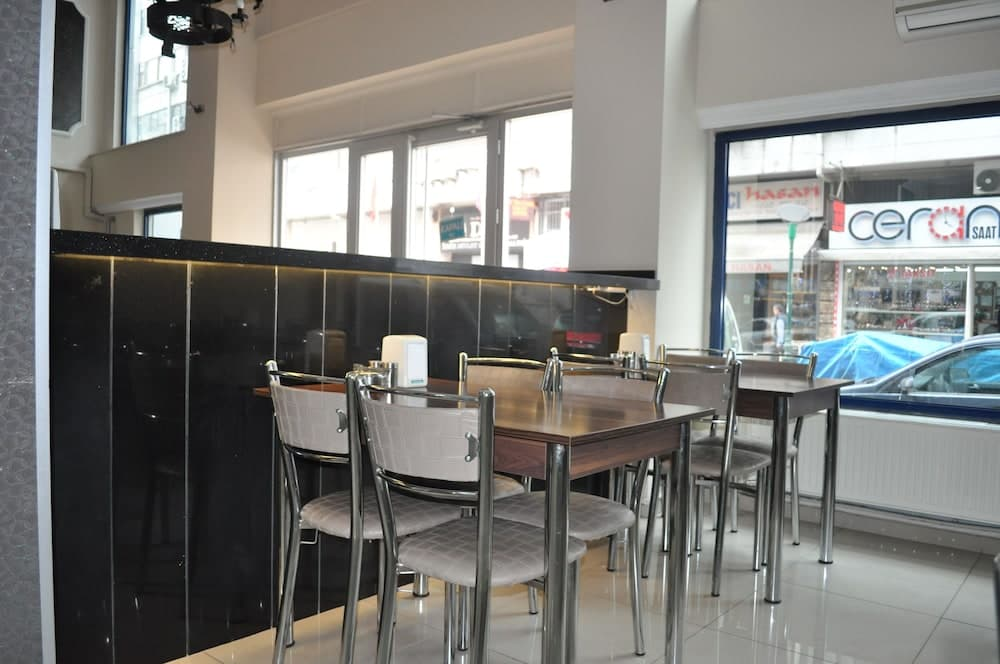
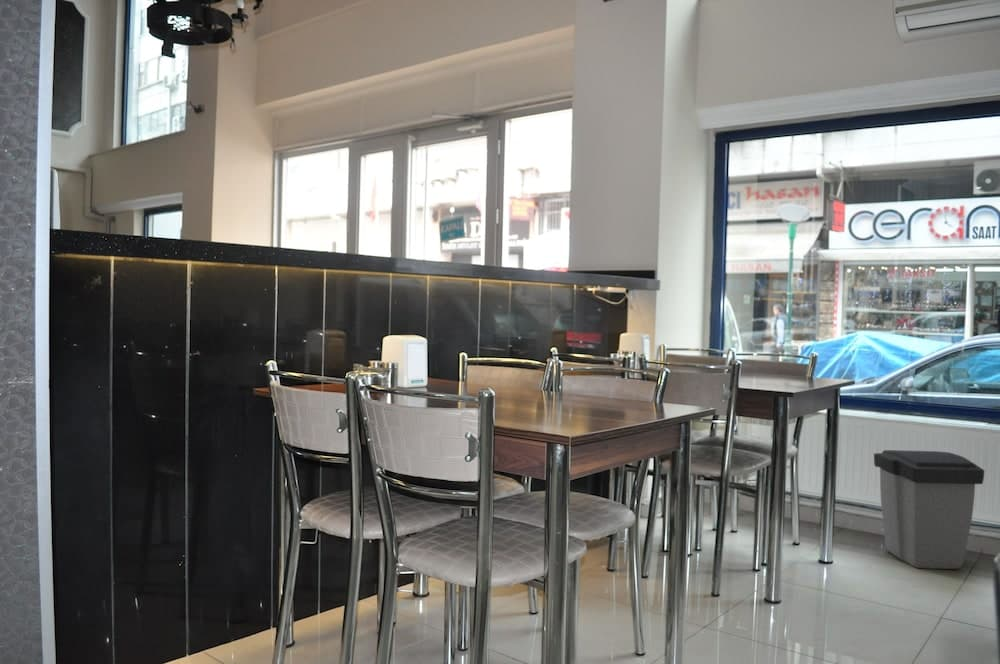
+ trash can (922, 506)
